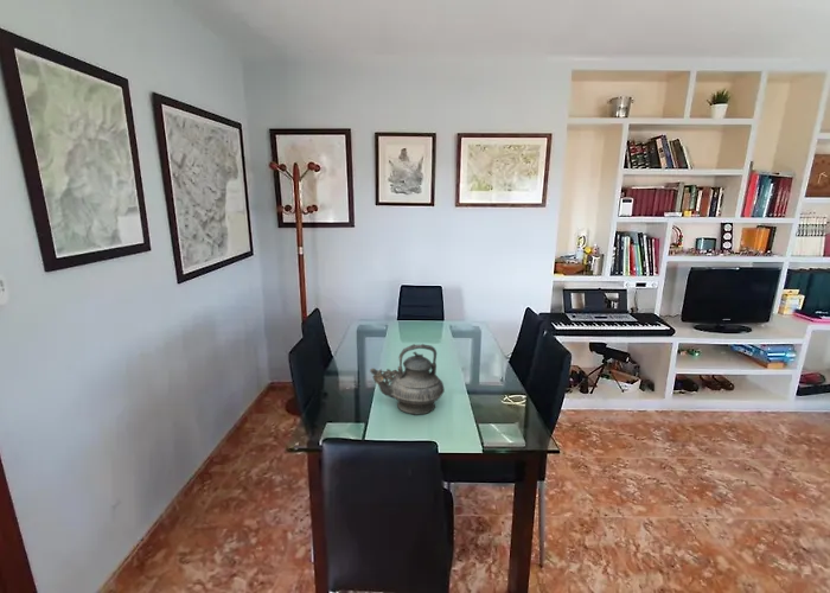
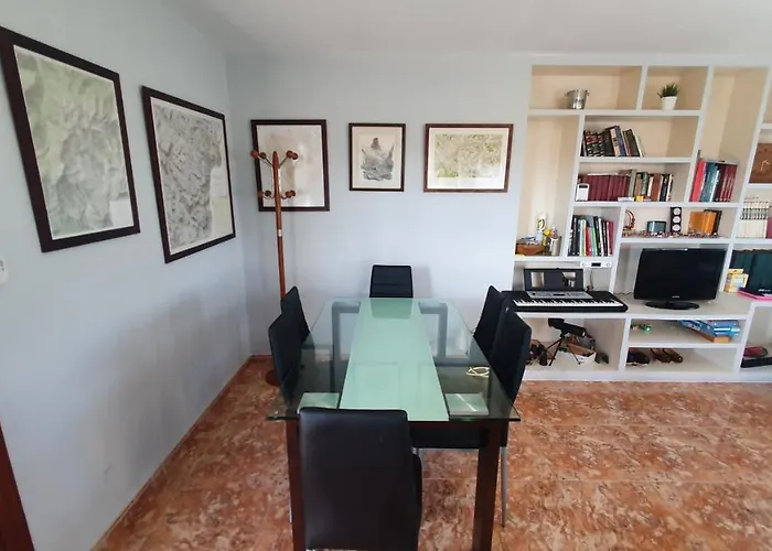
- teapot (407, 376)
